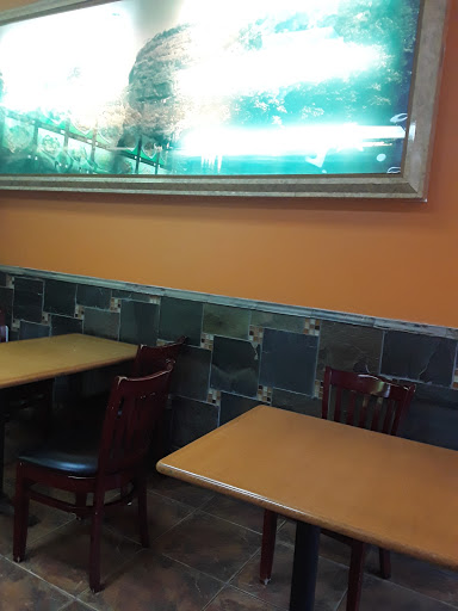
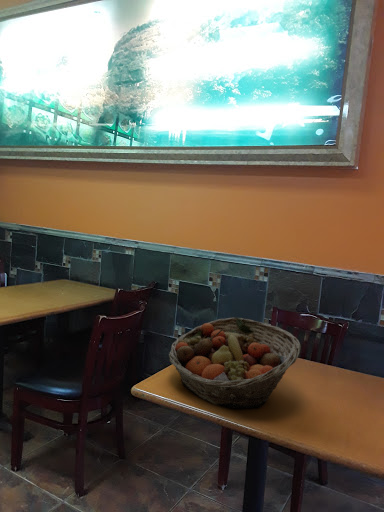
+ fruit basket (231, 357)
